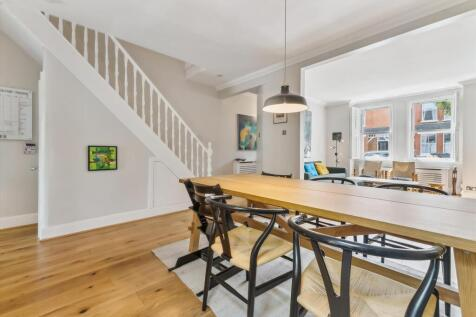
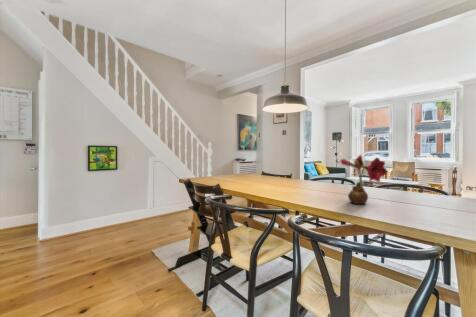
+ flower (361, 179)
